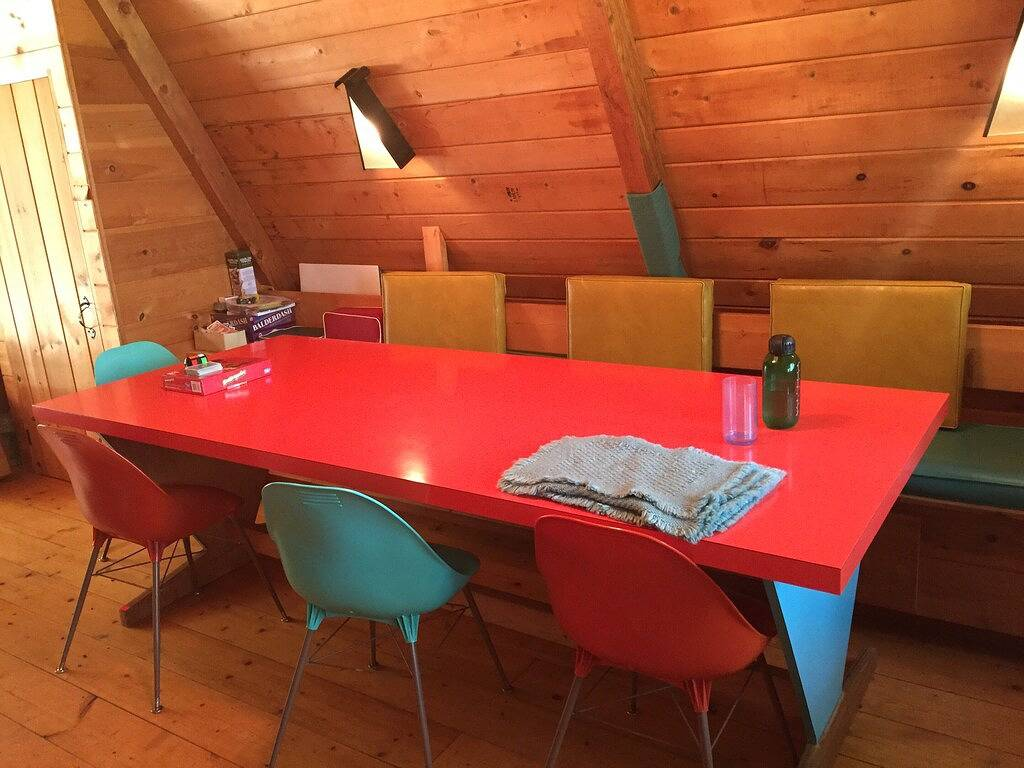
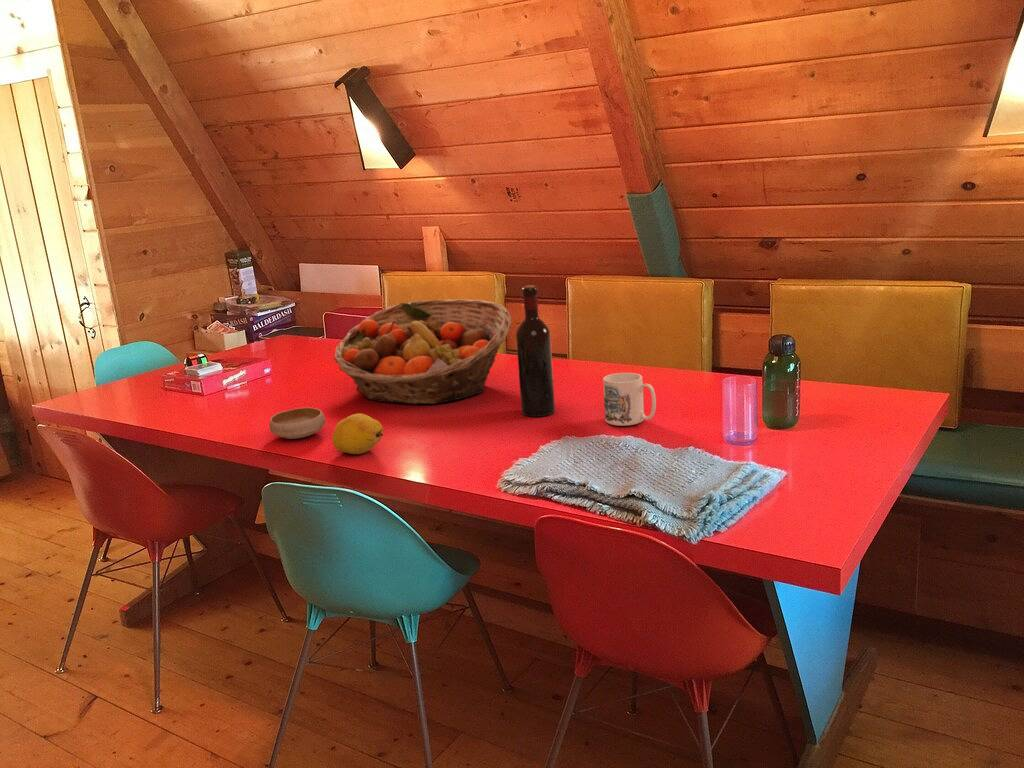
+ fruit (359, 433)
+ mug (630, 400)
+ fruit basket (423, 350)
+ wine bottle (534, 350)
+ bowl (297, 424)
